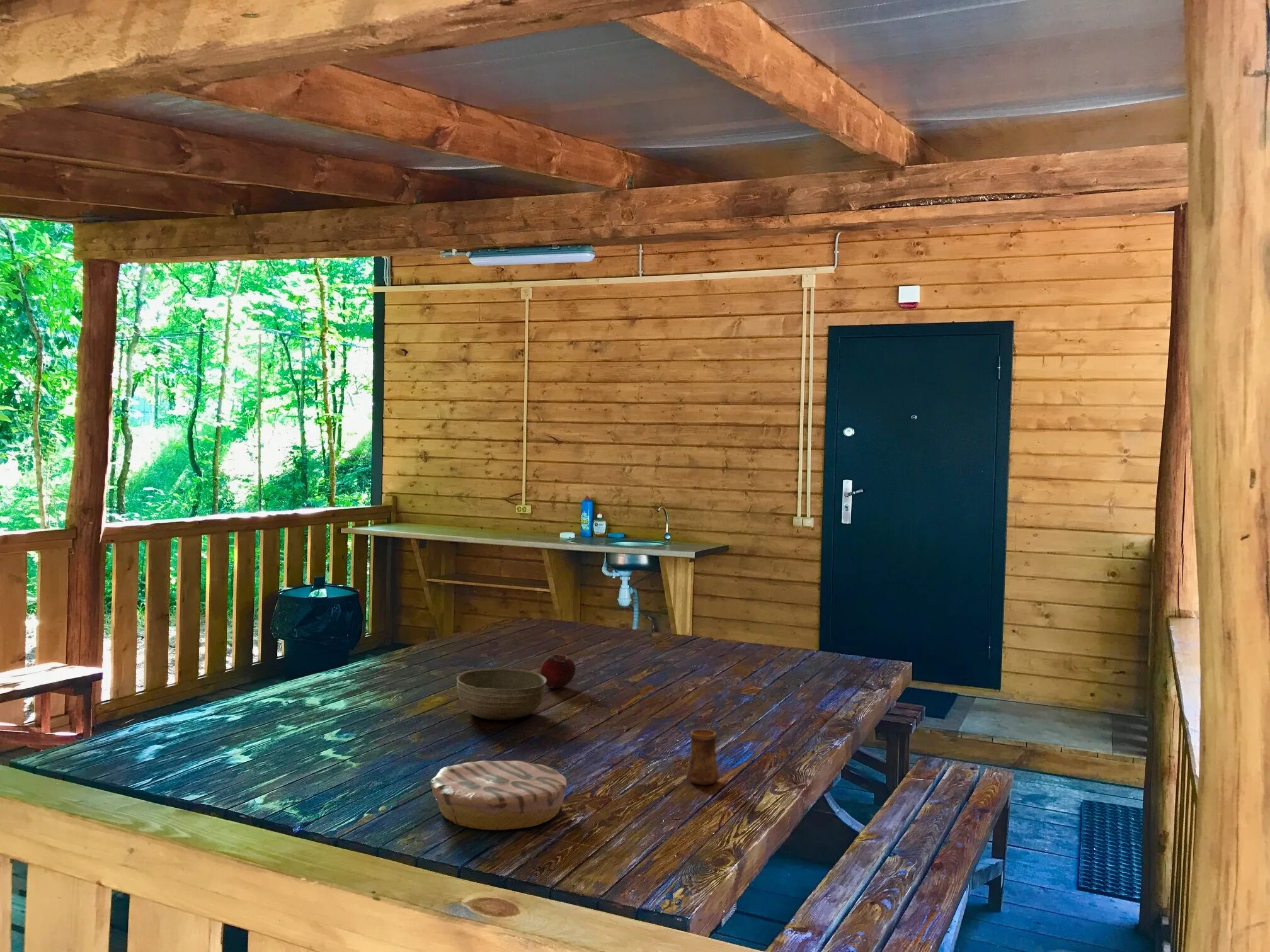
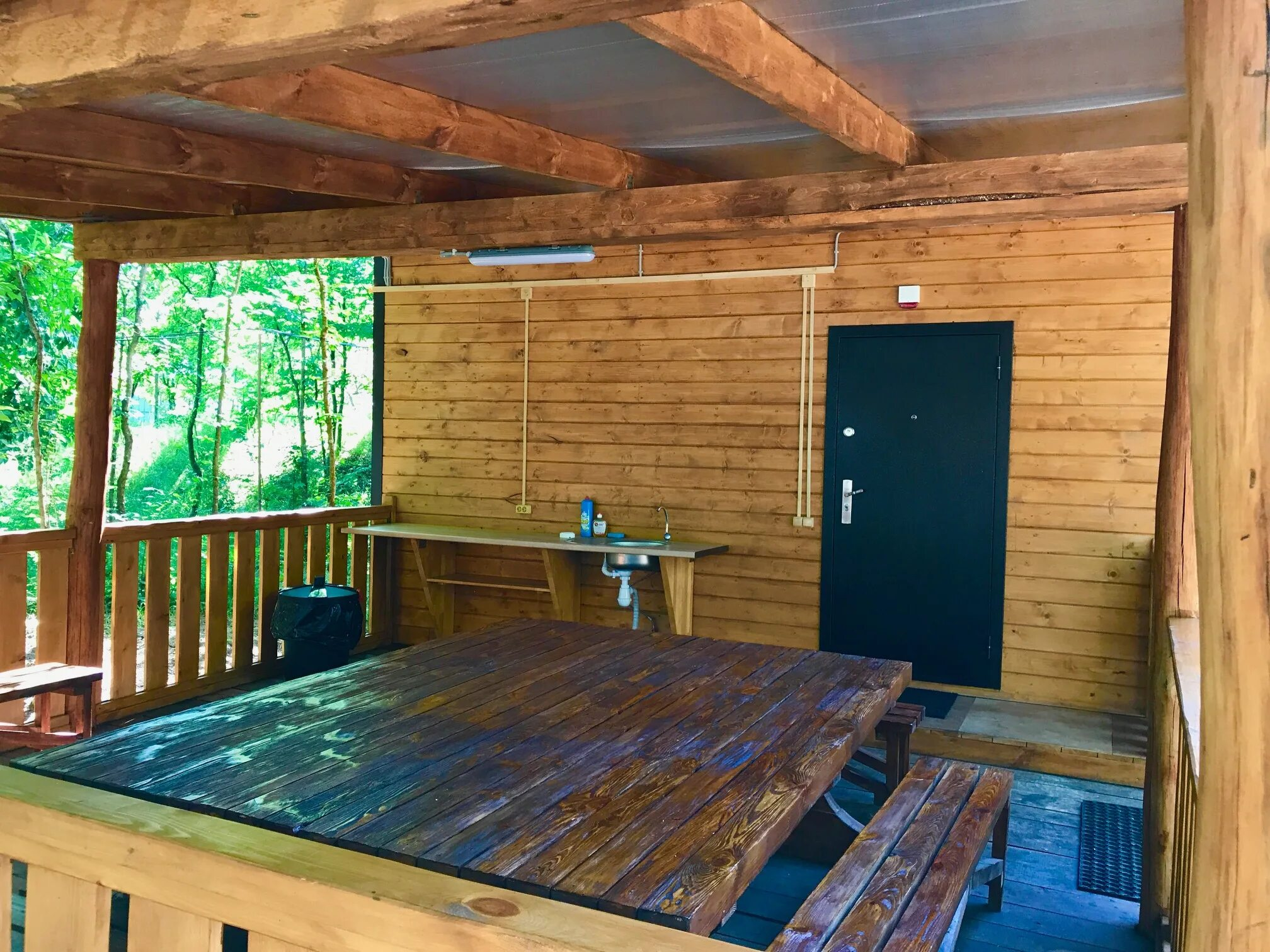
- plate (499, 793)
- fruit (558, 671)
- bowl (501, 695)
- cup (702, 757)
